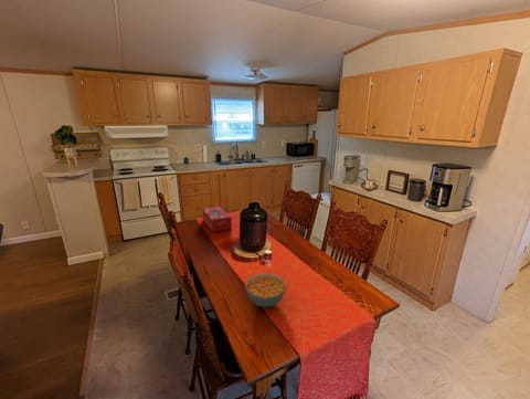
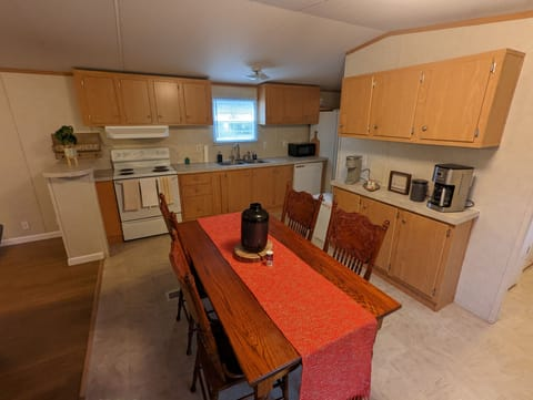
- tissue box (216, 218)
- cereal bowl (265, 293)
